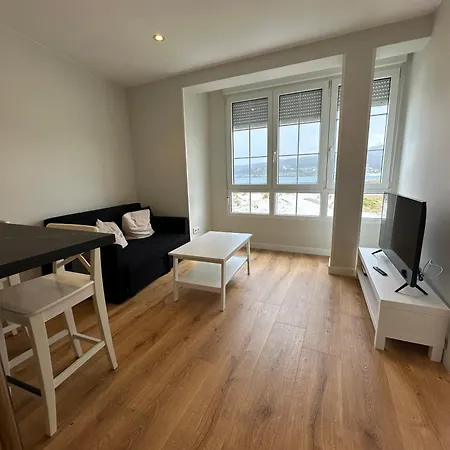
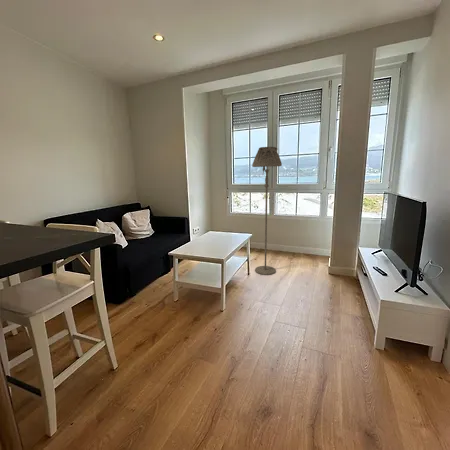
+ floor lamp (266, 212)
